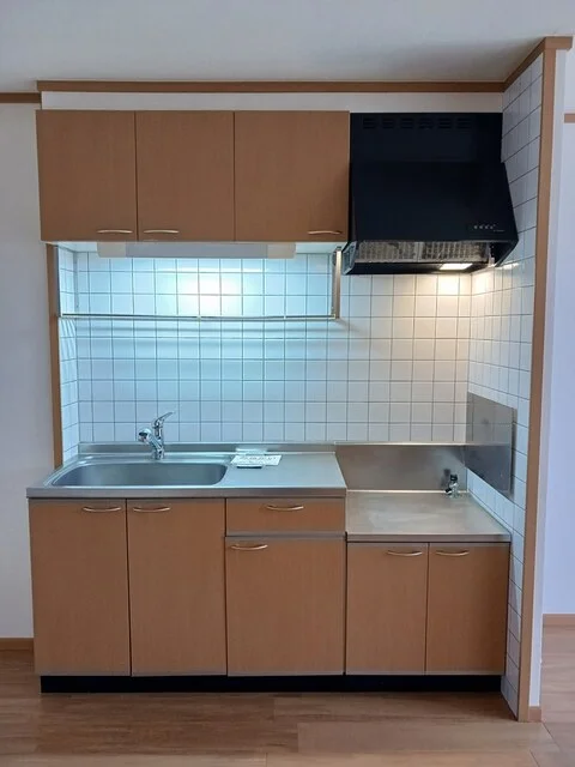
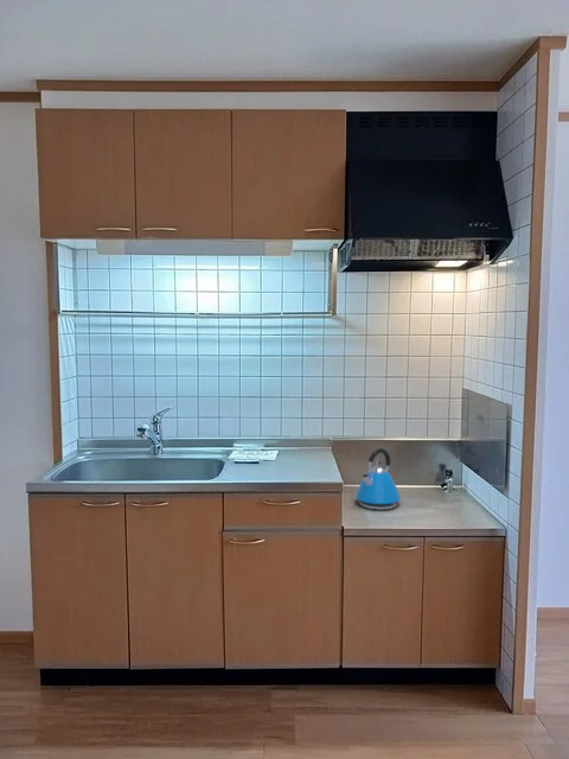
+ kettle (378, 476)
